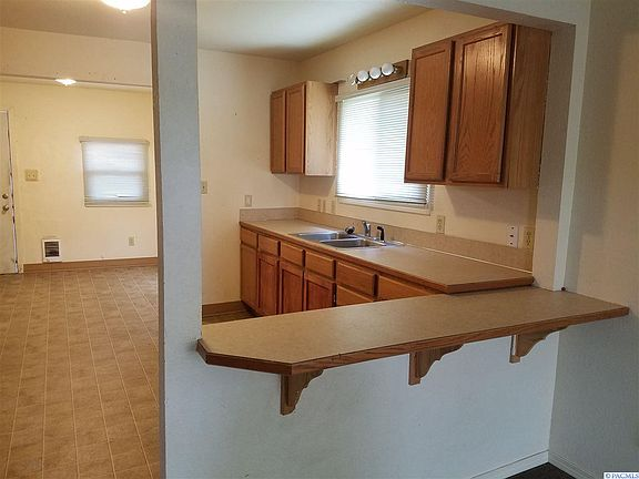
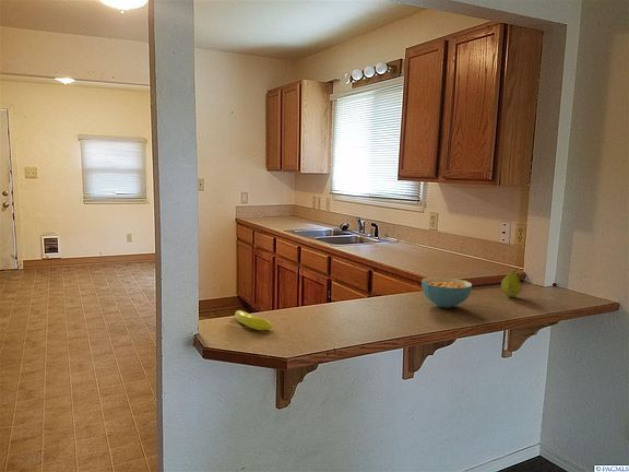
+ banana (251, 318)
+ cereal bowl (446, 294)
+ fruit (511, 283)
